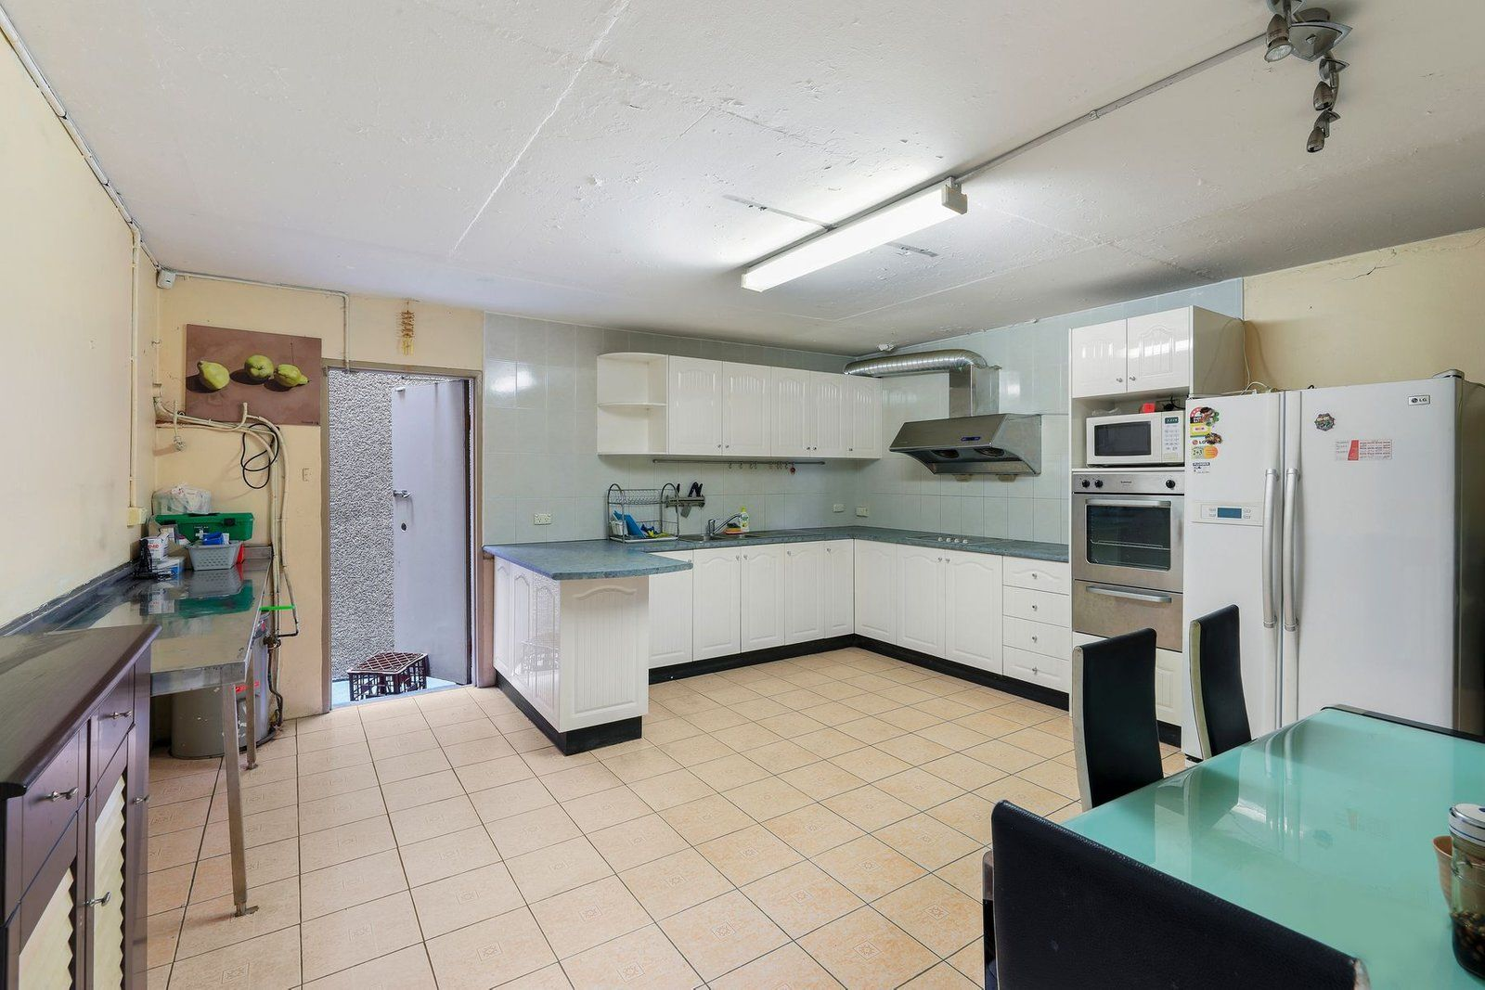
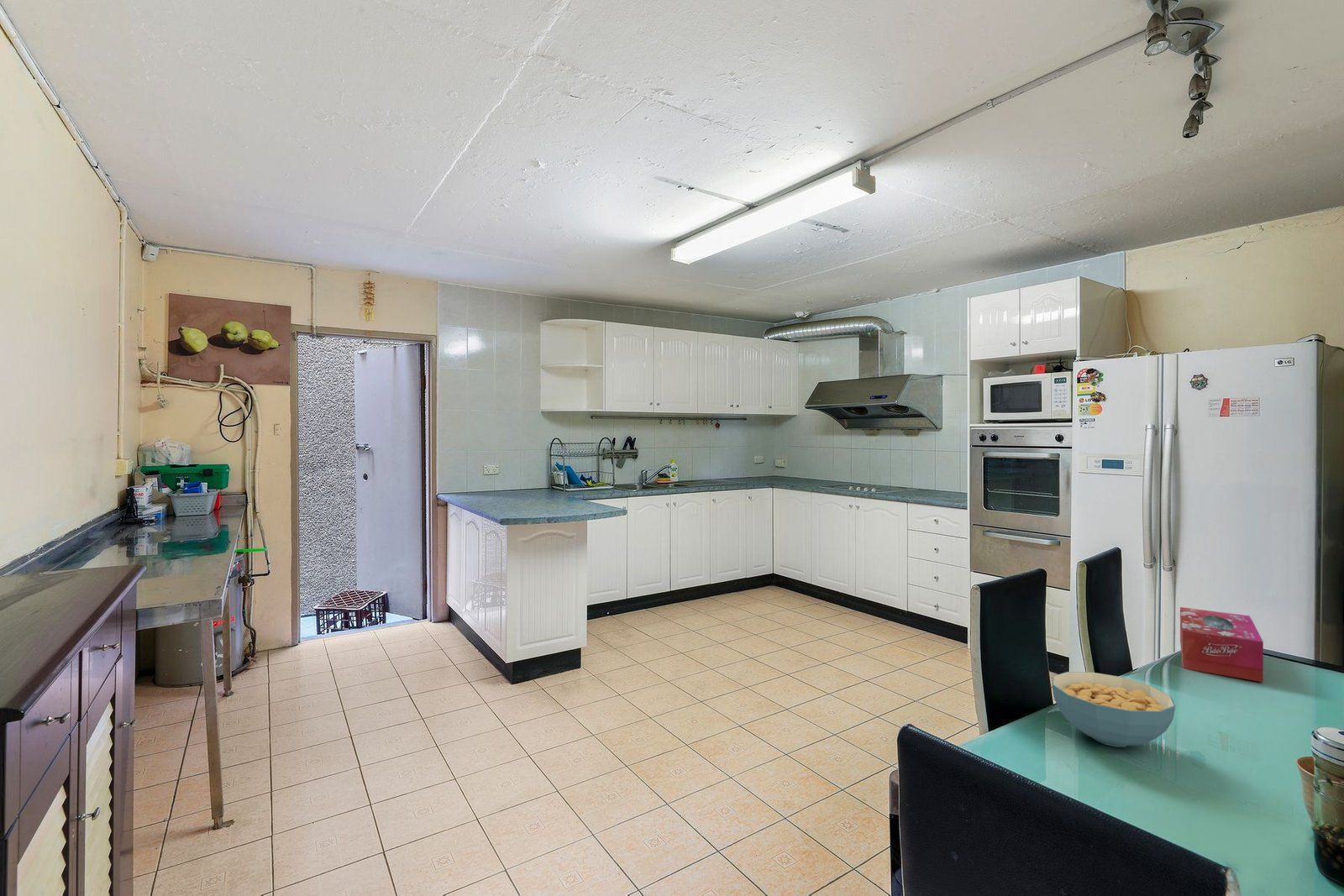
+ tissue box (1217, 641)
+ cereal bowl (1110, 715)
